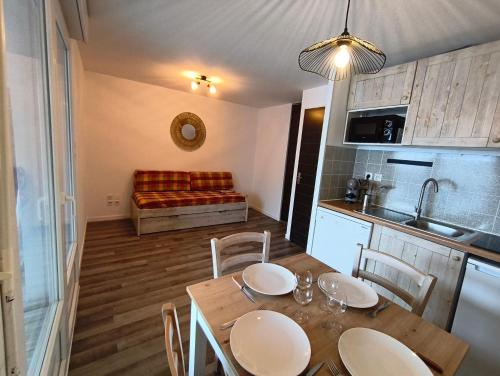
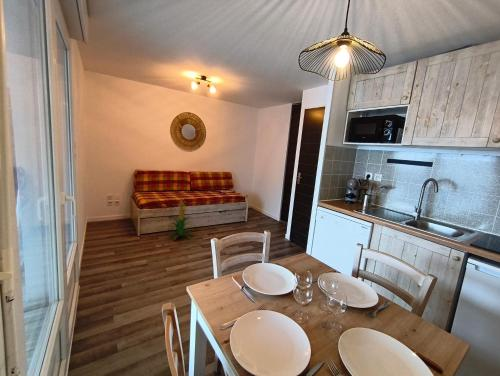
+ indoor plant (181, 217)
